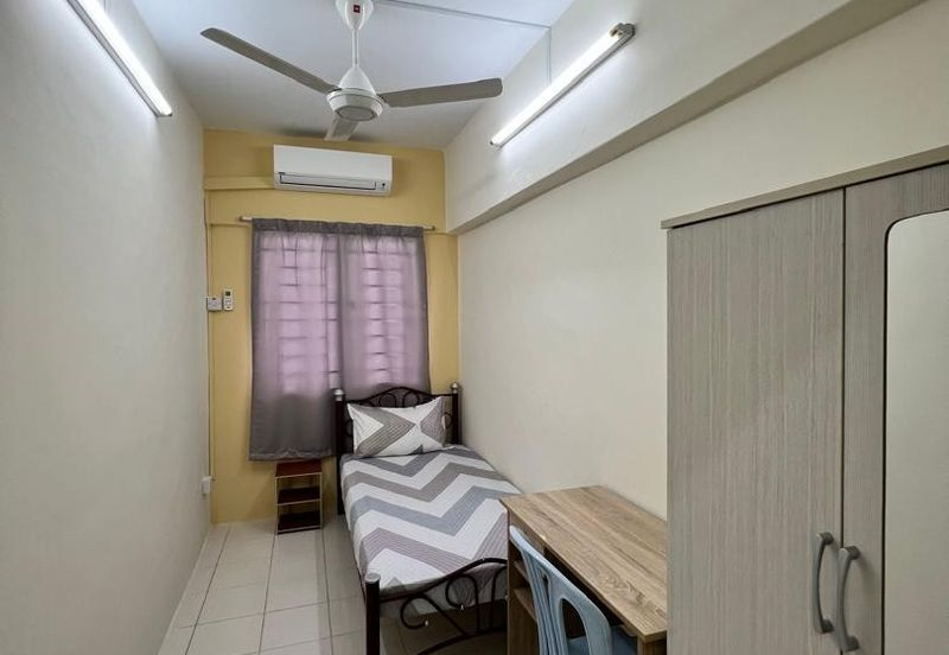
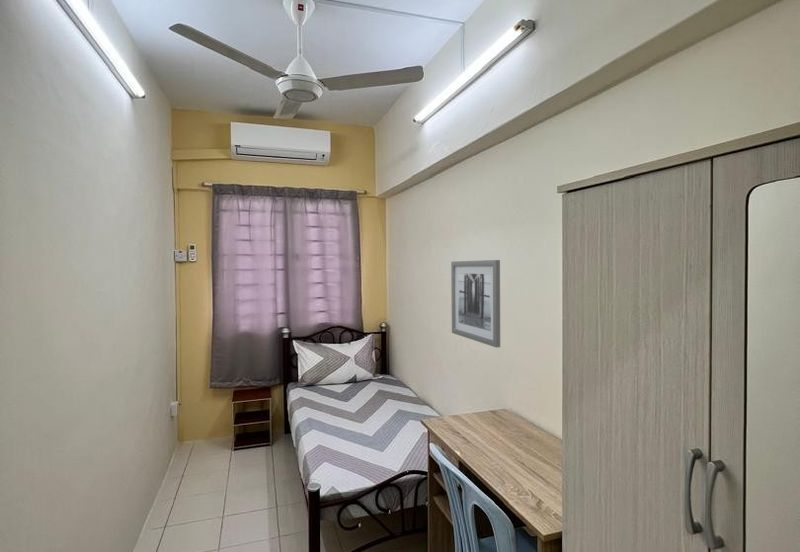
+ wall art (473, 300)
